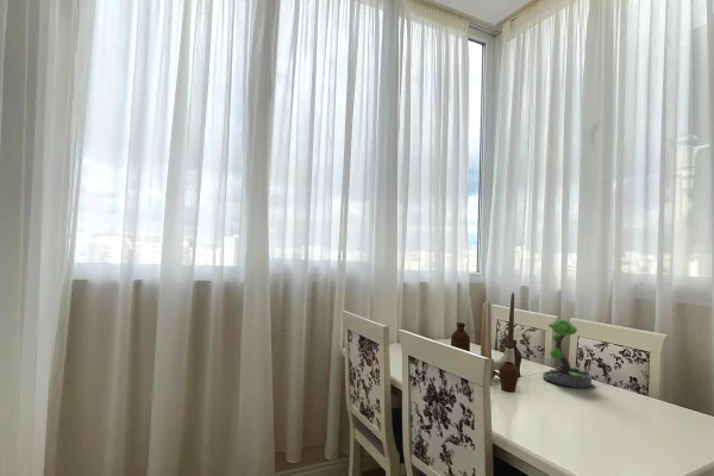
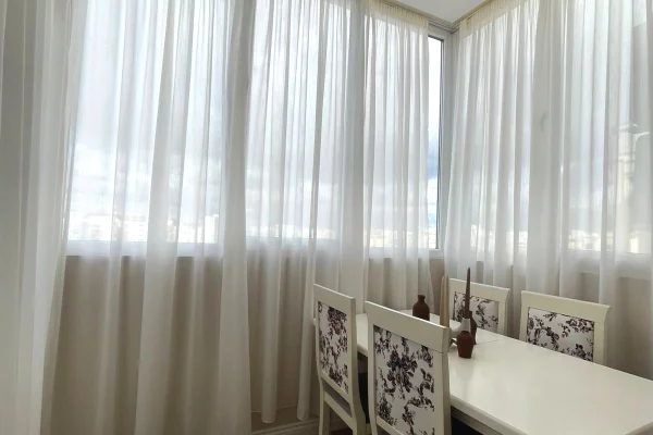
- plant (562, 351)
